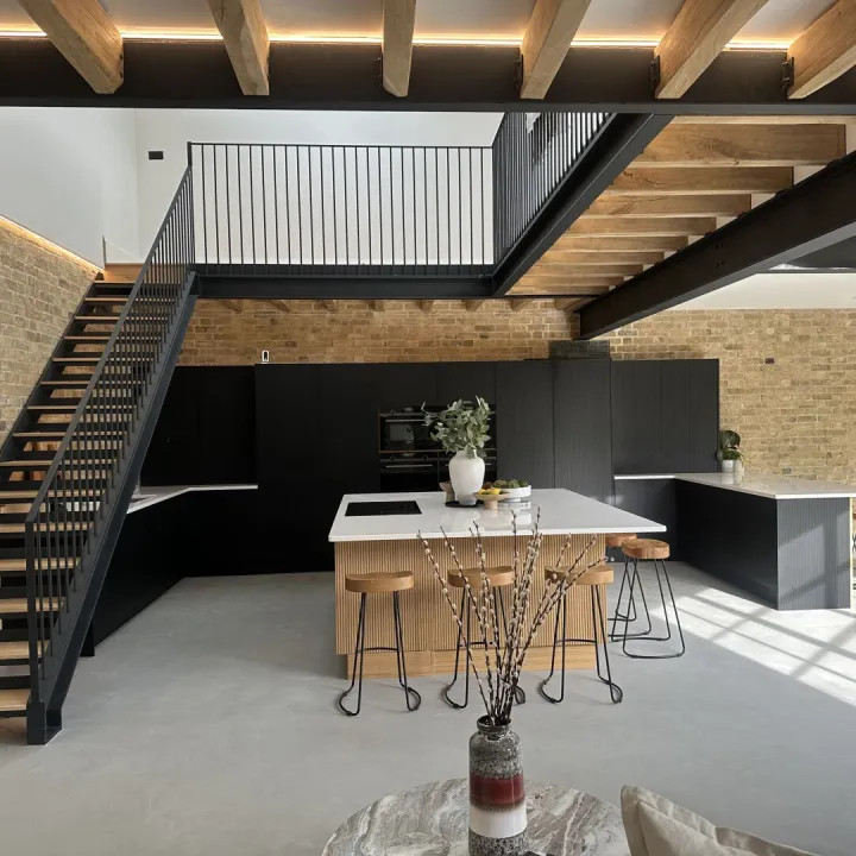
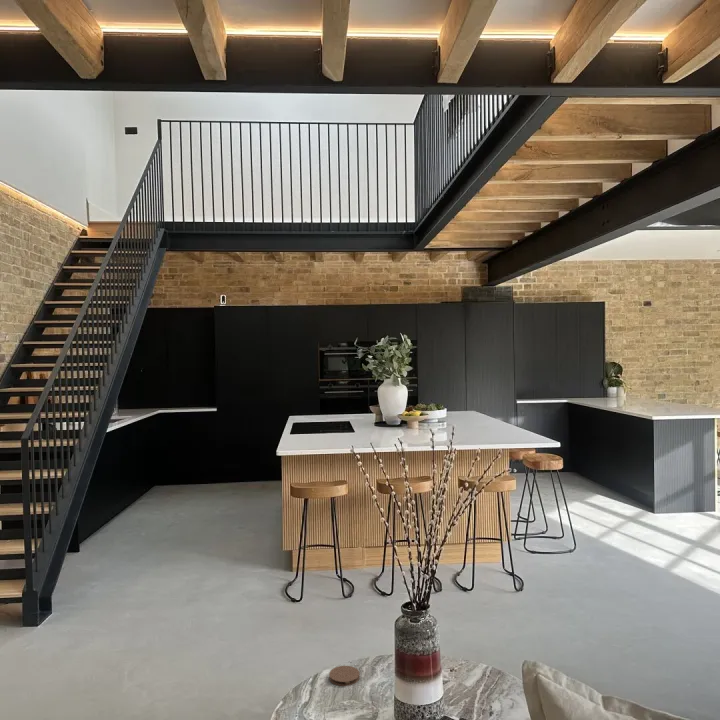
+ coaster (344, 675)
